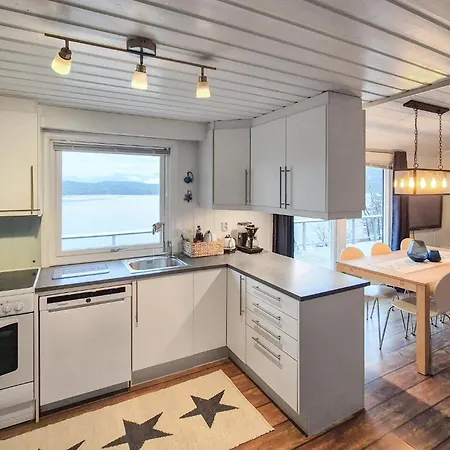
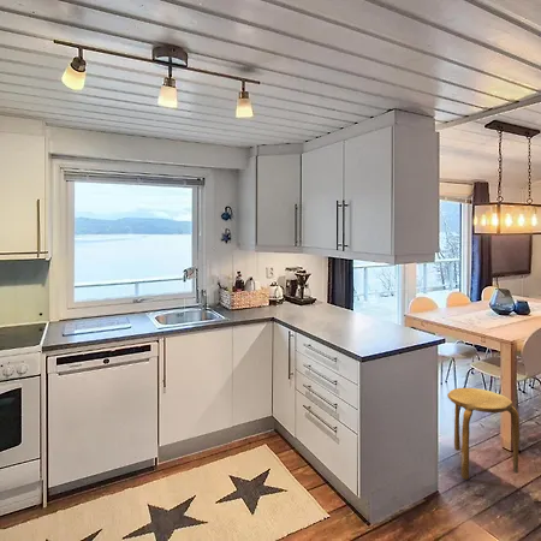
+ stool (469, 432)
